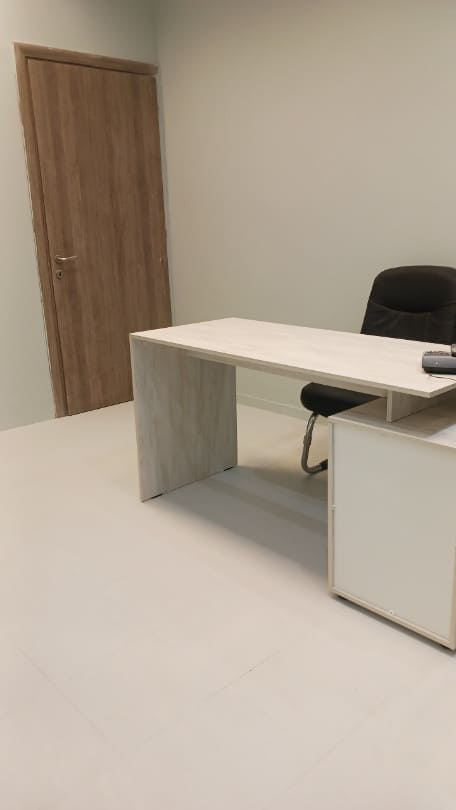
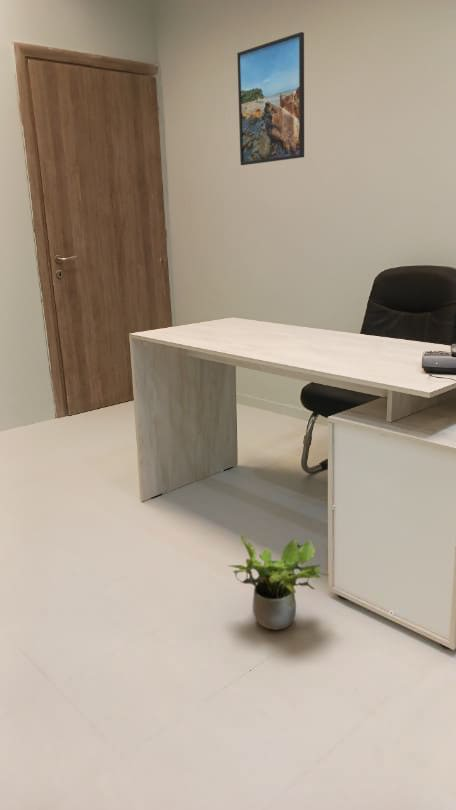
+ potted plant (277, 581)
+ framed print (269, 103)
